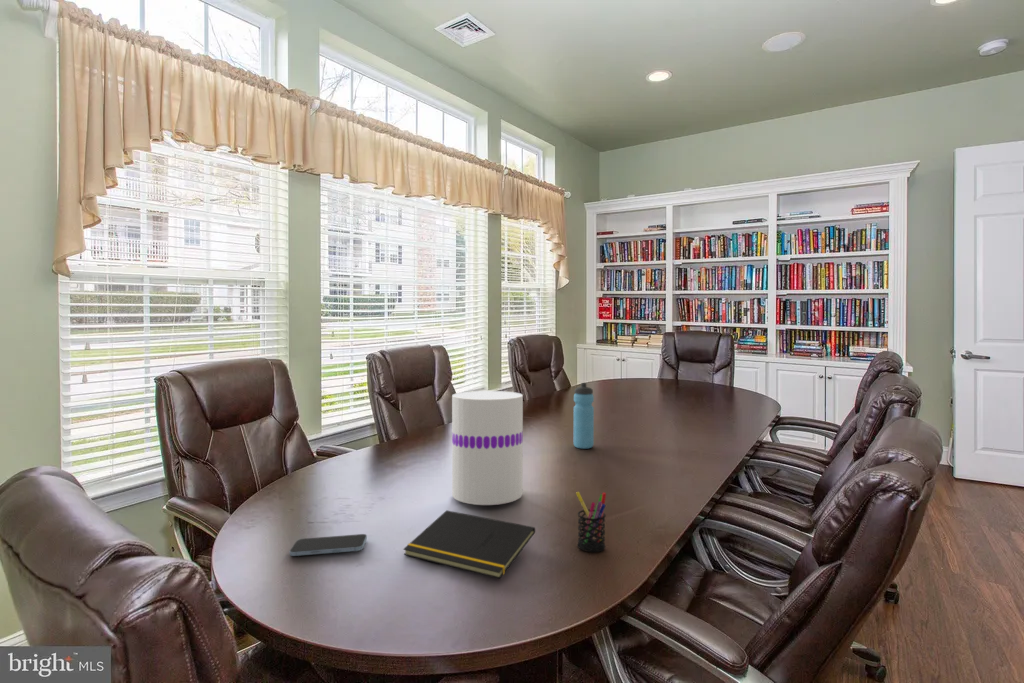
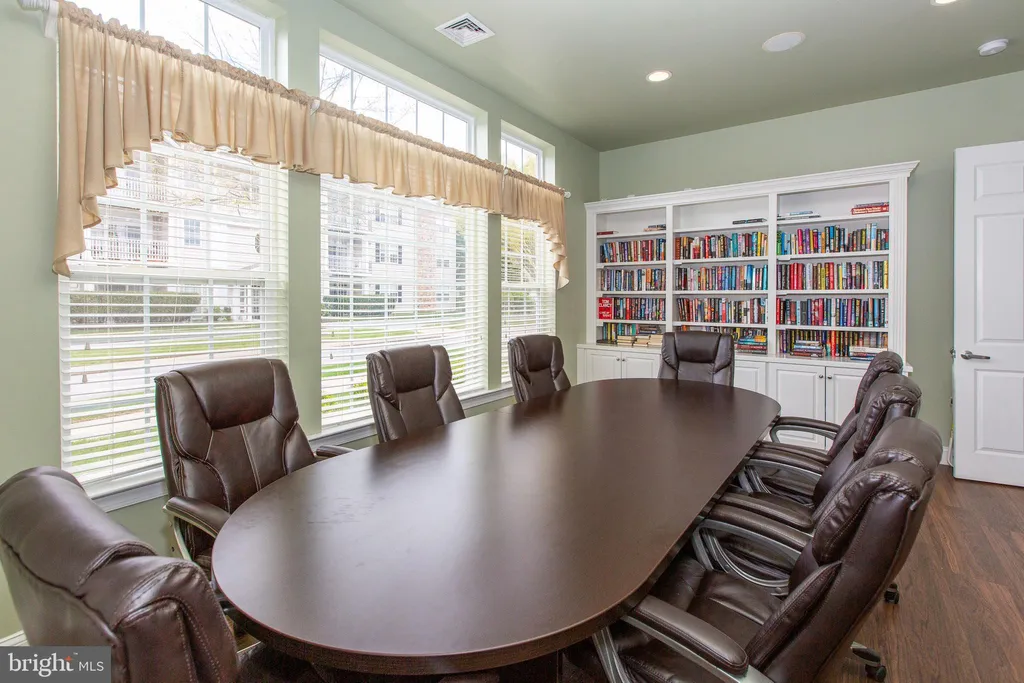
- water bottle (583, 414)
- notepad (470, 540)
- smartphone (329, 544)
- vase (487, 445)
- pen holder (594, 517)
